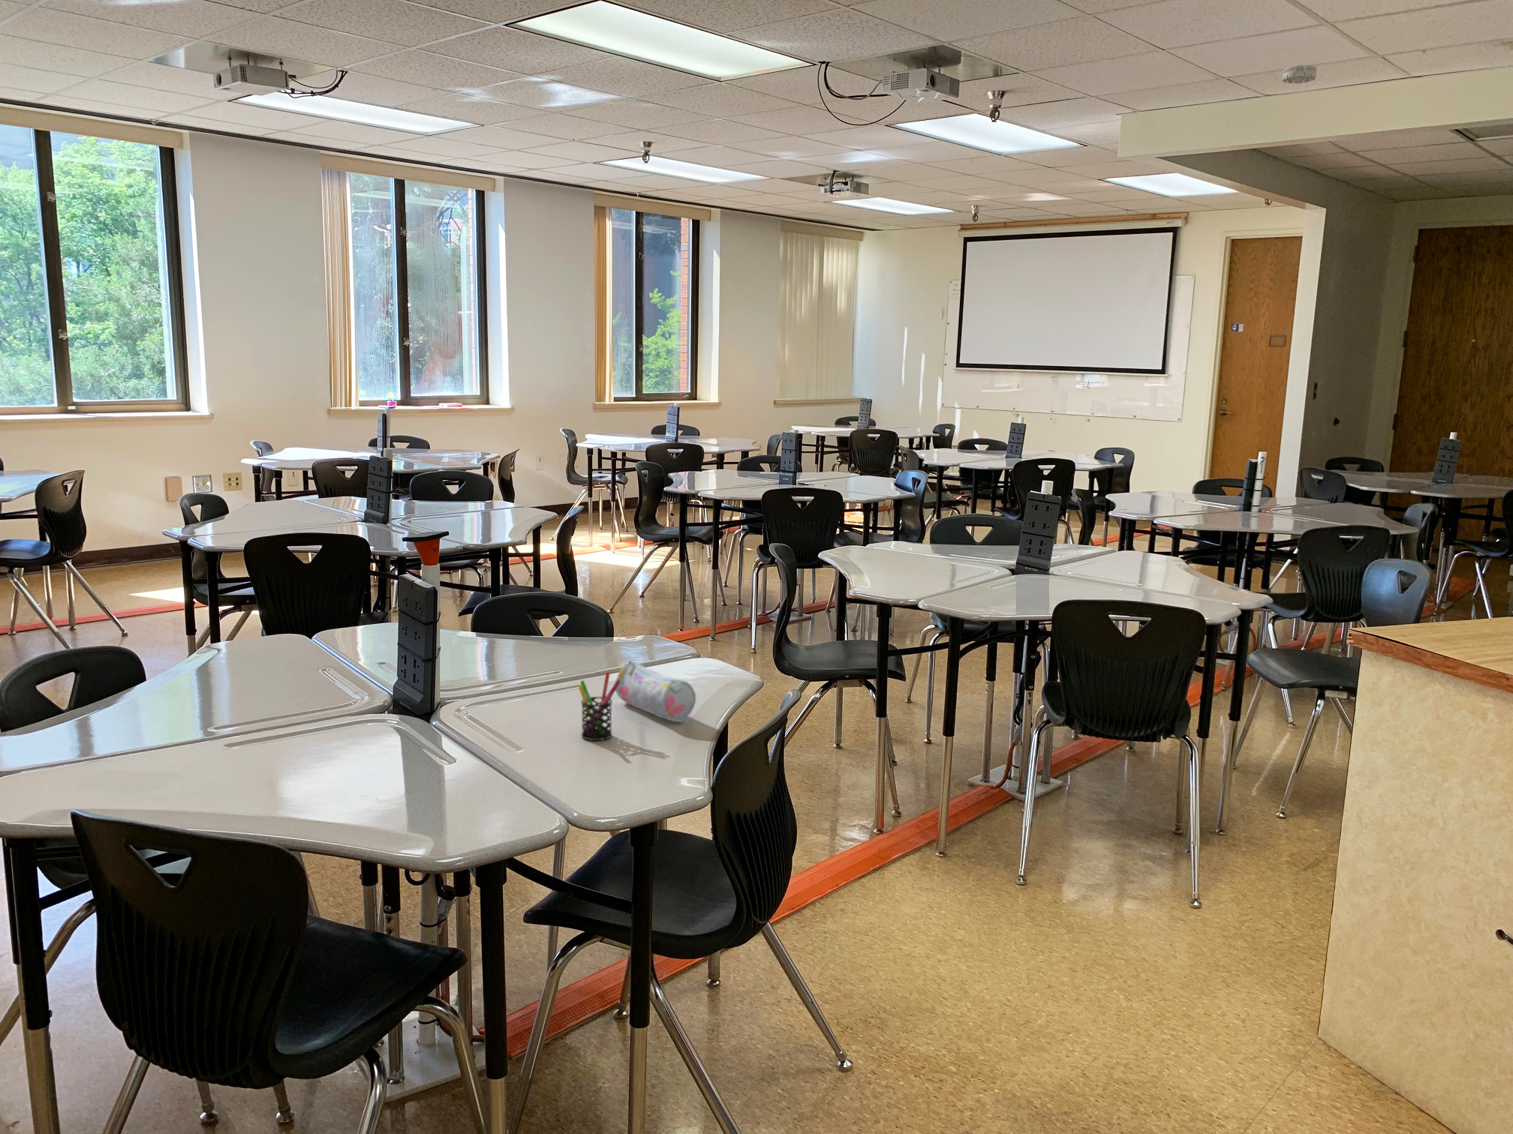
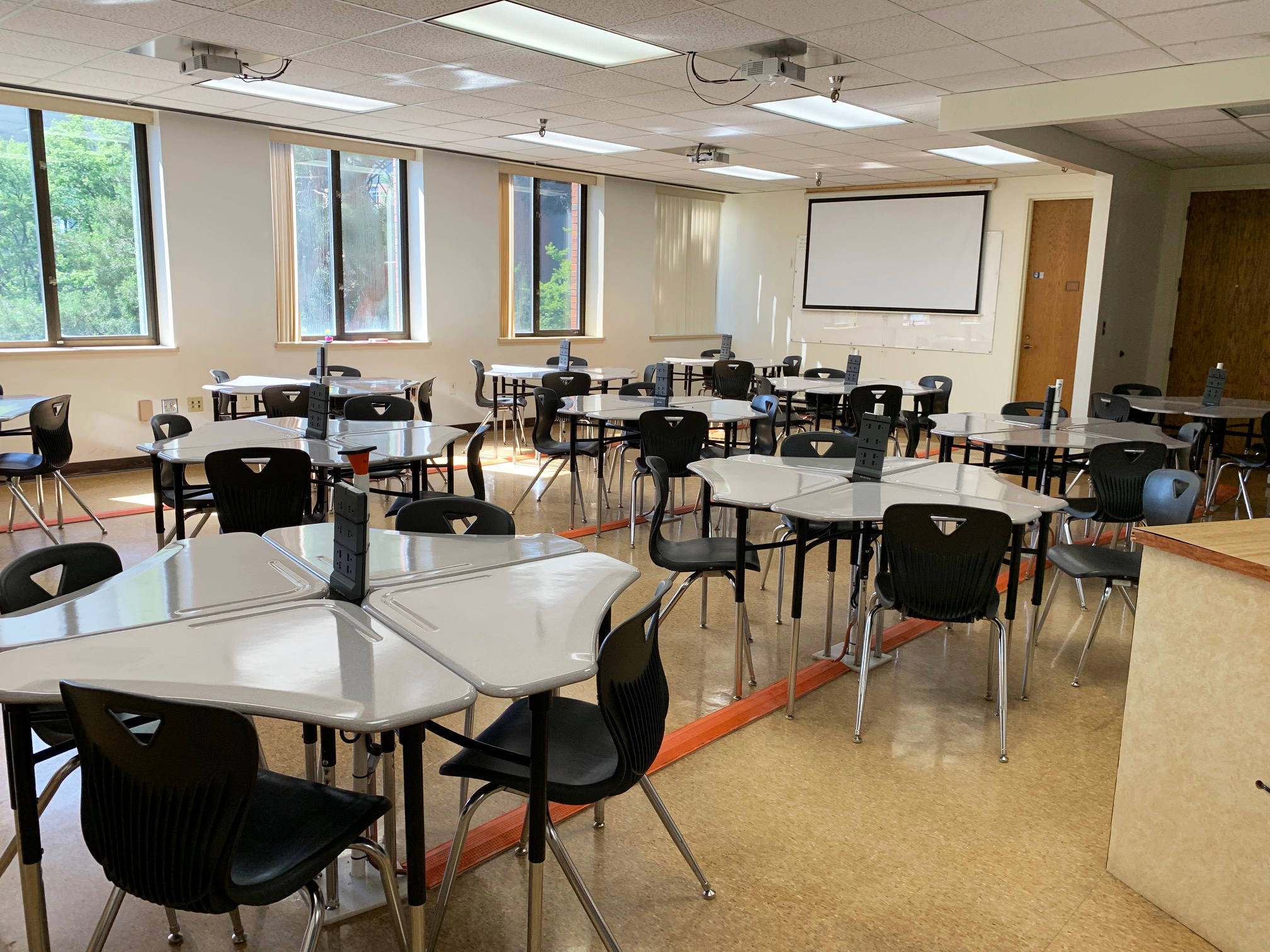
- pencil case (654, 690)
- pen holder (596, 704)
- smoke detector (1299, 74)
